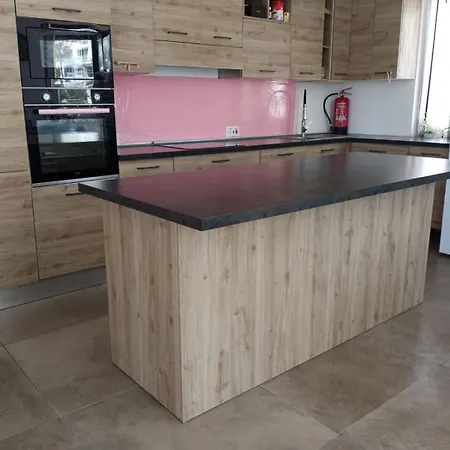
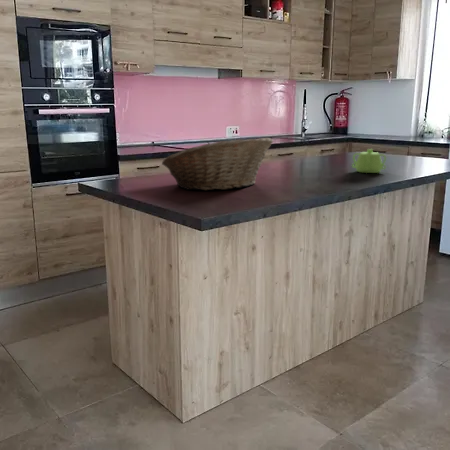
+ teapot (369, 160)
+ fruit basket (219, 161)
